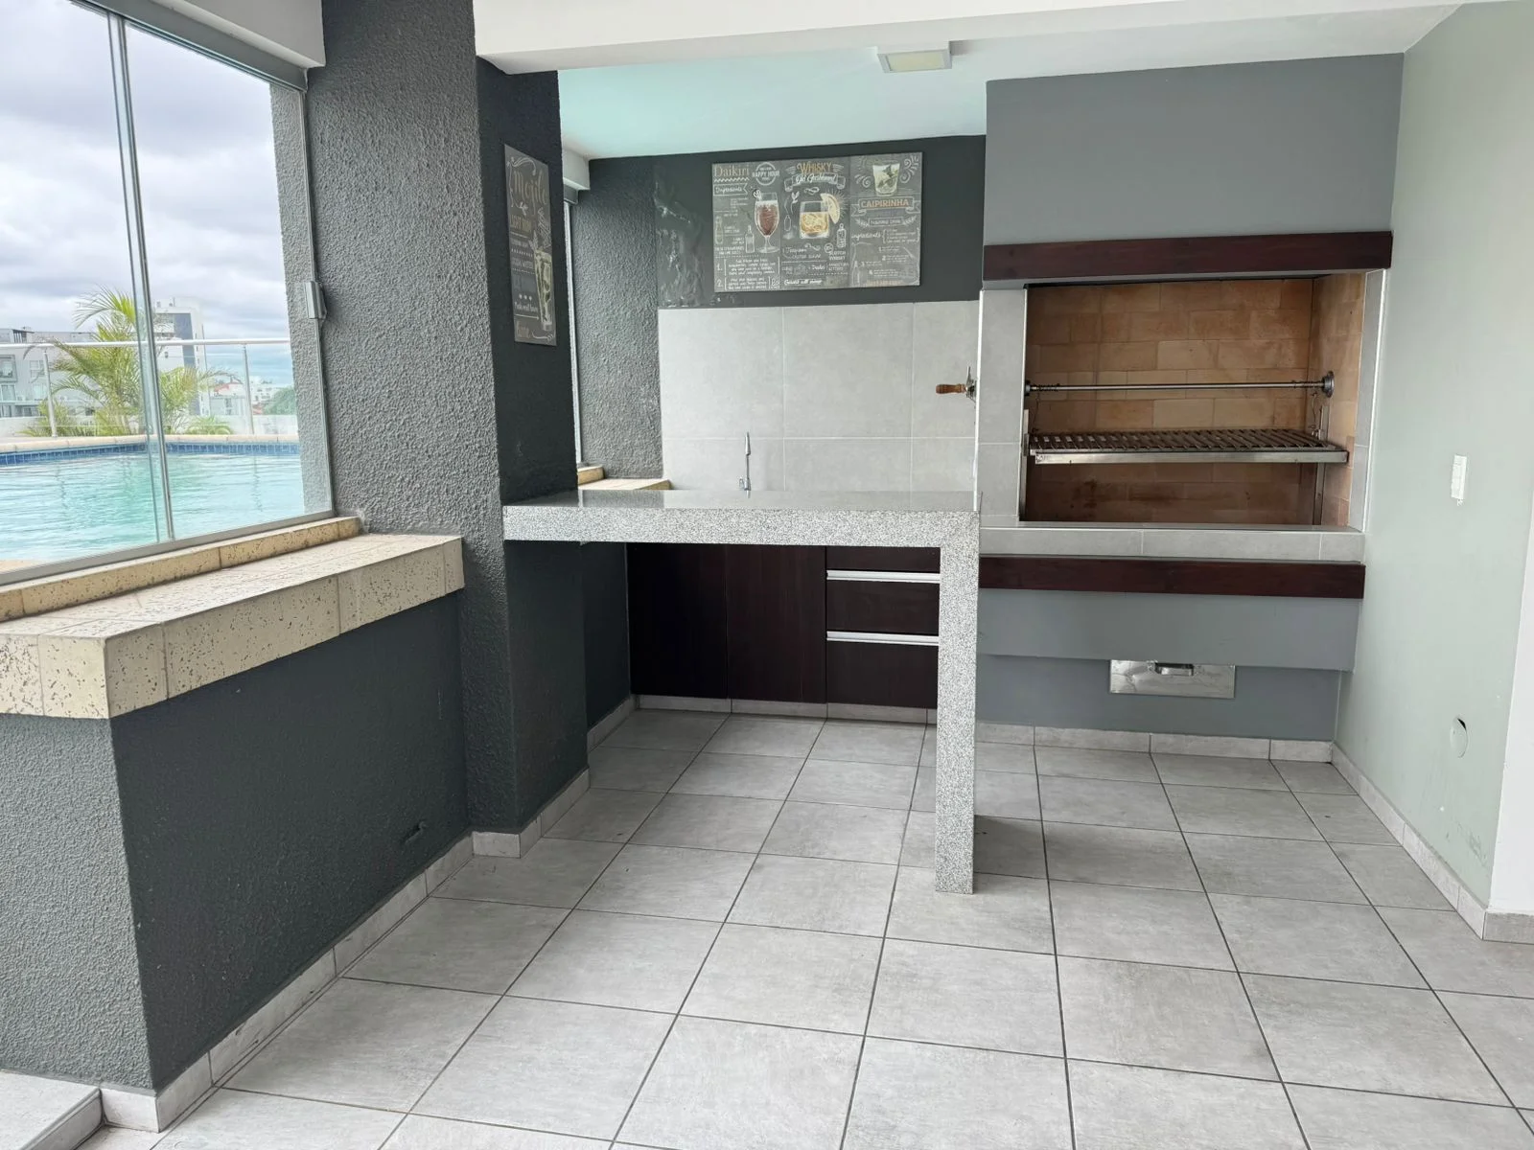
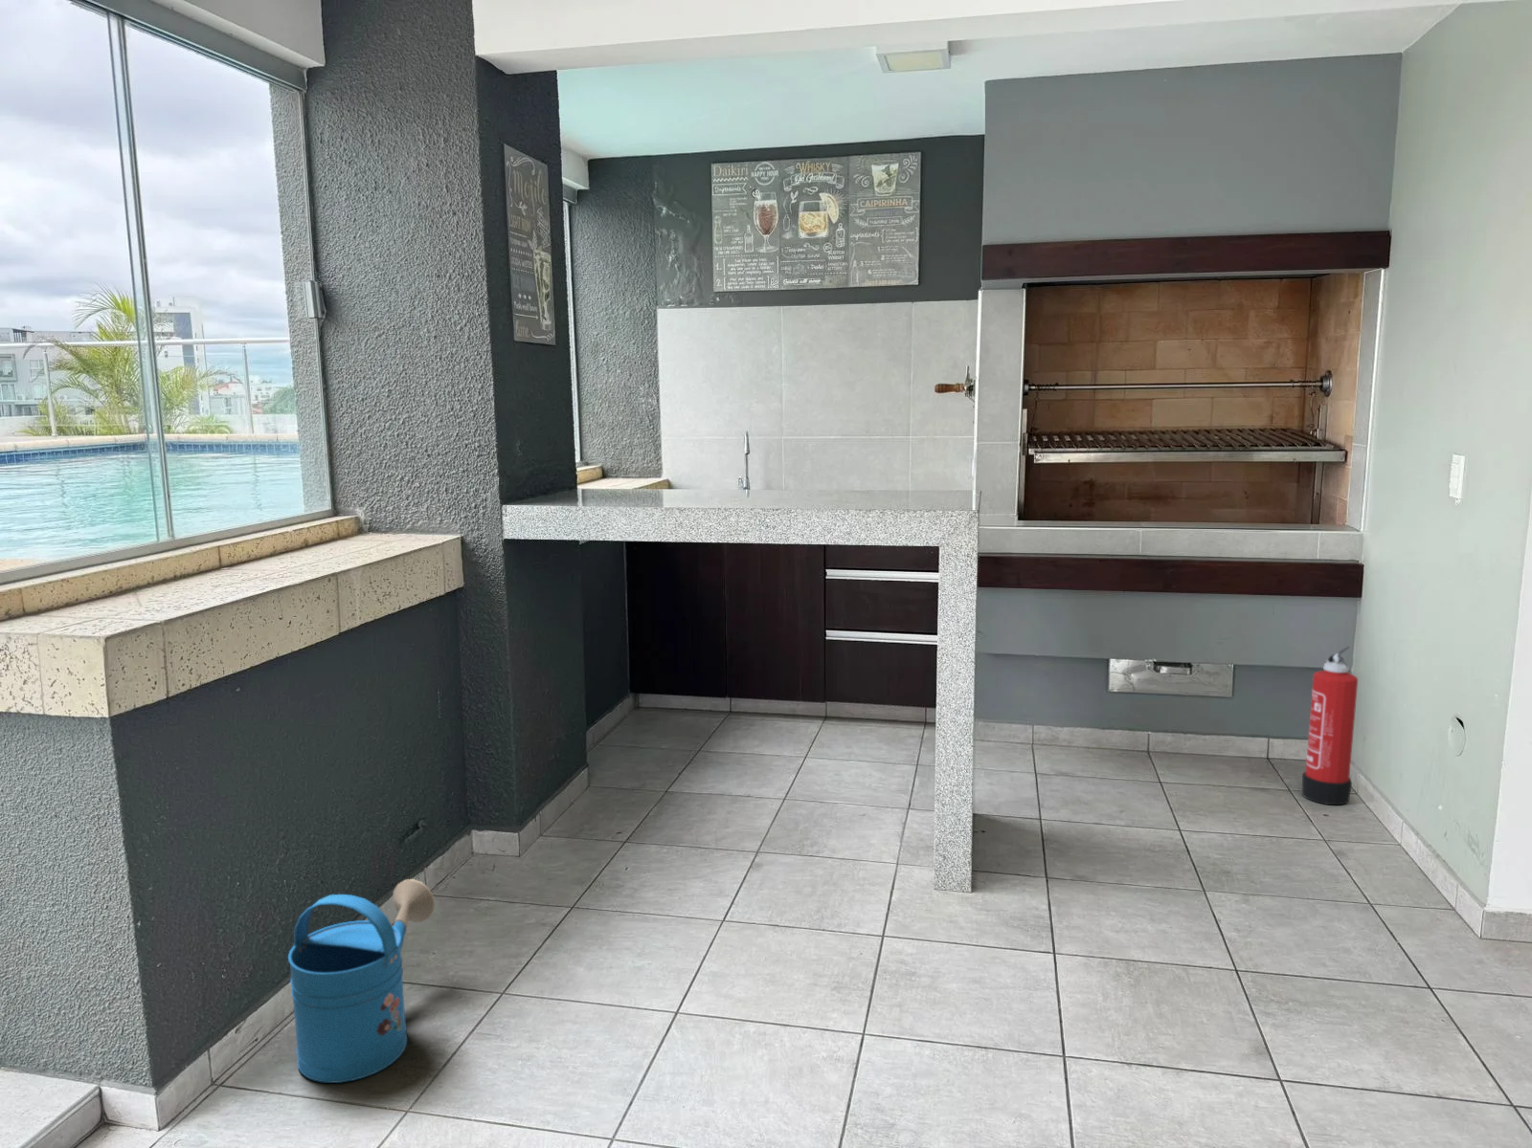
+ watering can (369, 956)
+ fire extinguisher (1329, 716)
